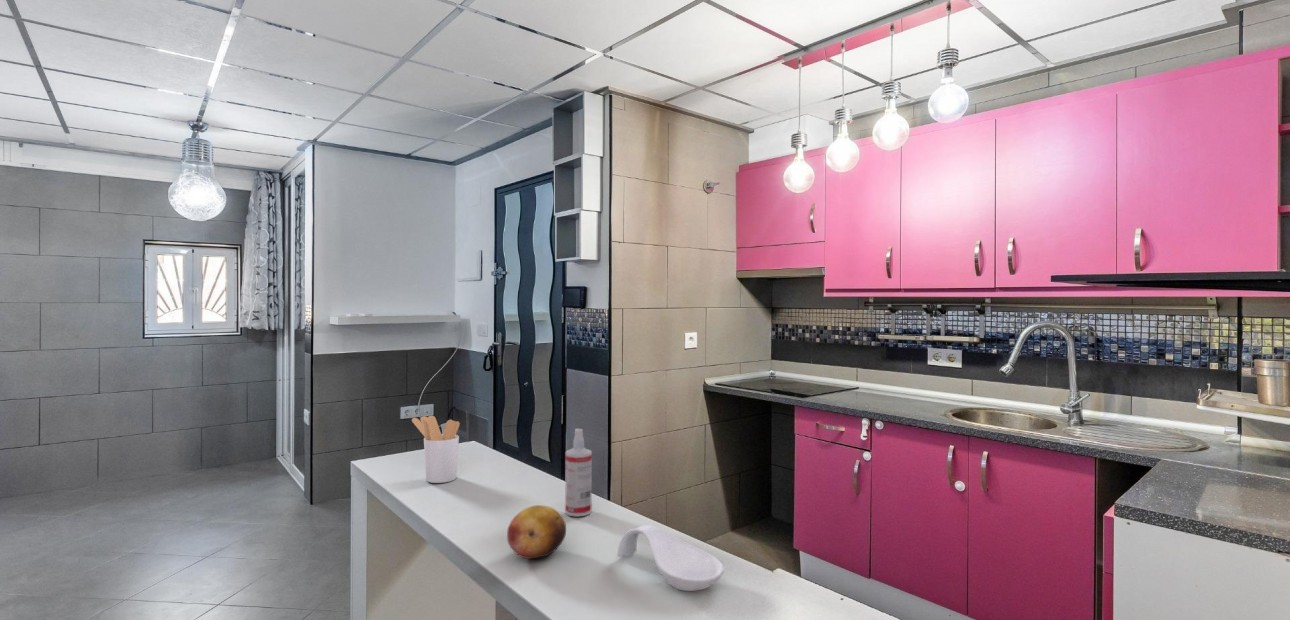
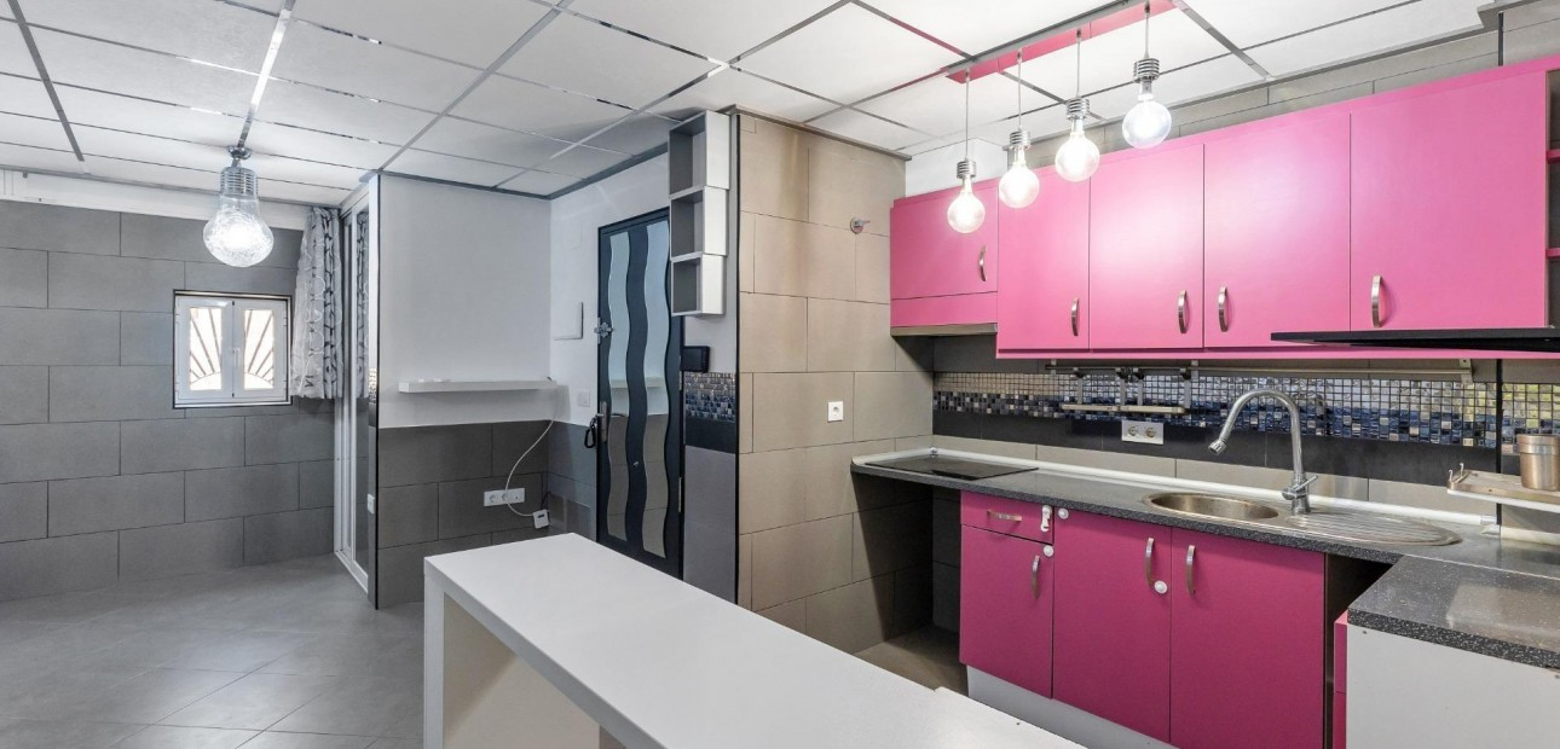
- fruit (538, 529)
- spray bottle (578, 470)
- utensil holder (435, 446)
- spoon rest (666, 554)
